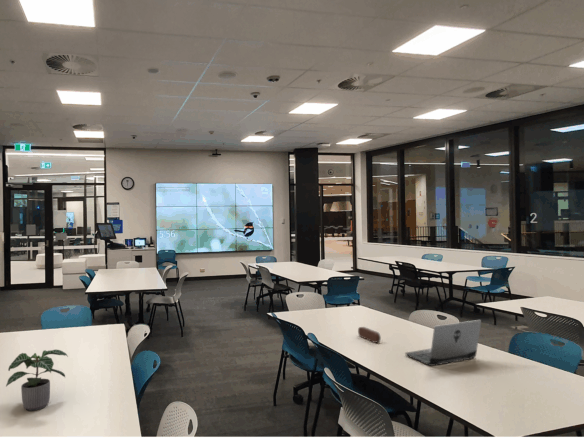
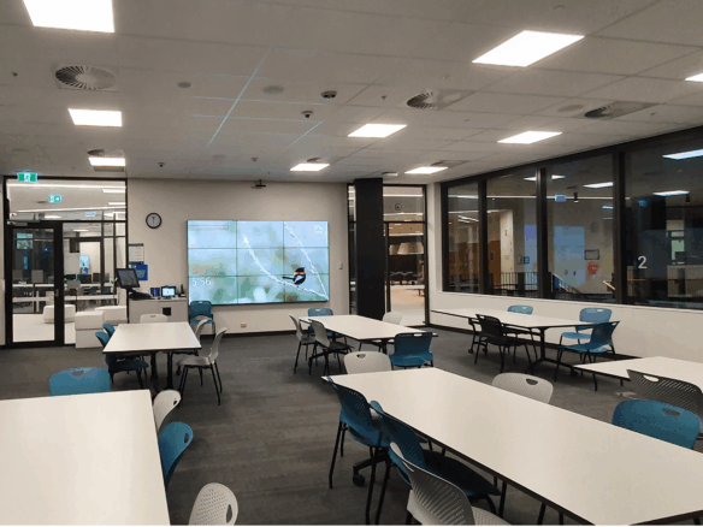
- pencil case (369, 334)
- potted plant (37, 378)
- laptop computer (442, 338)
